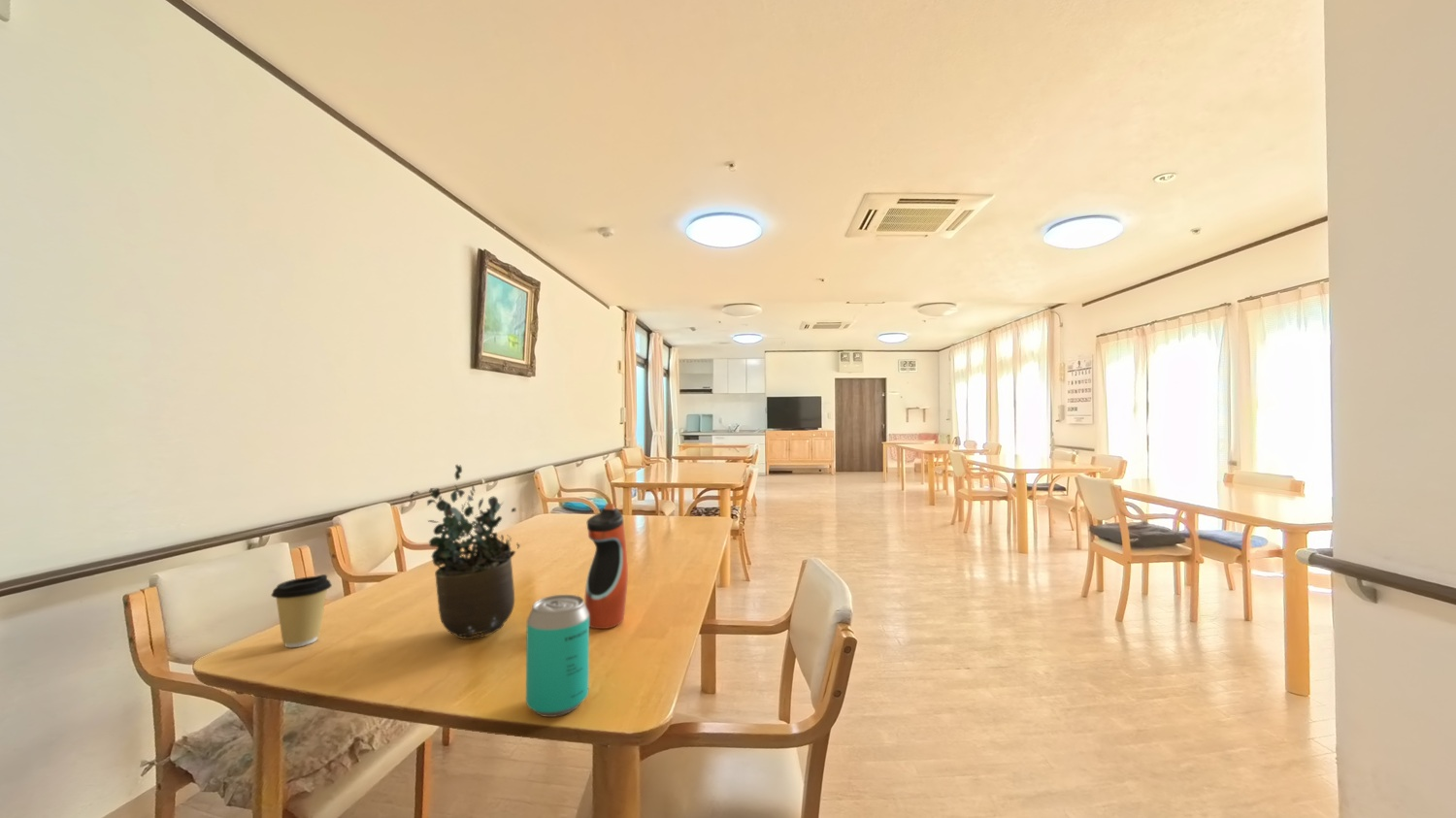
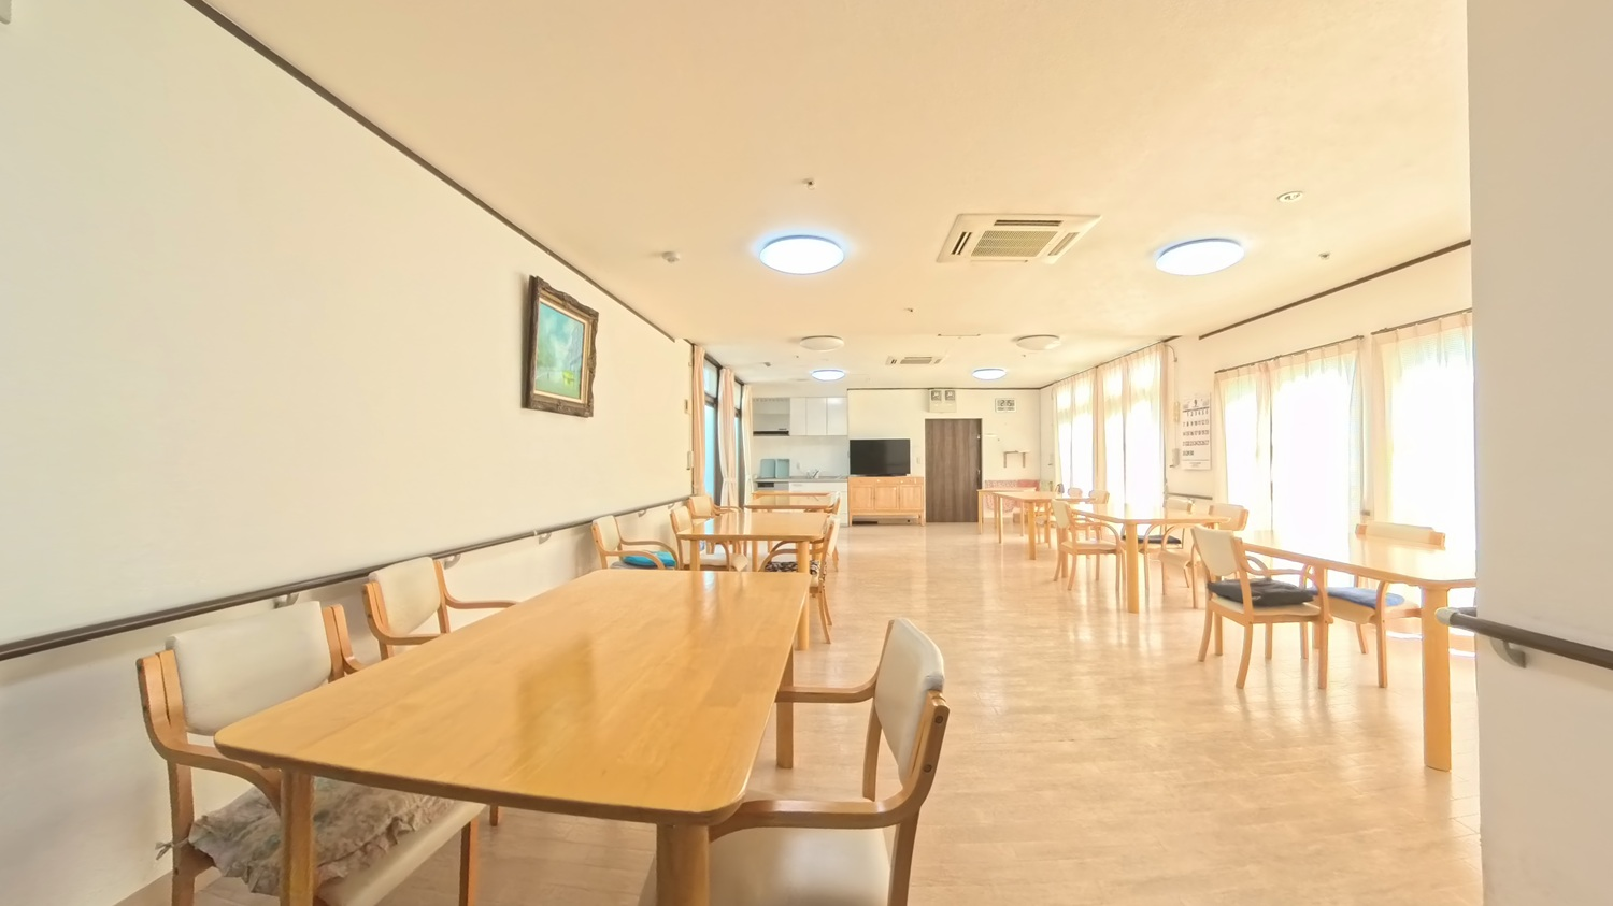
- beverage can (557, 653)
- water bottle (606, 563)
- potted plant (468, 547)
- coffee cup (302, 610)
